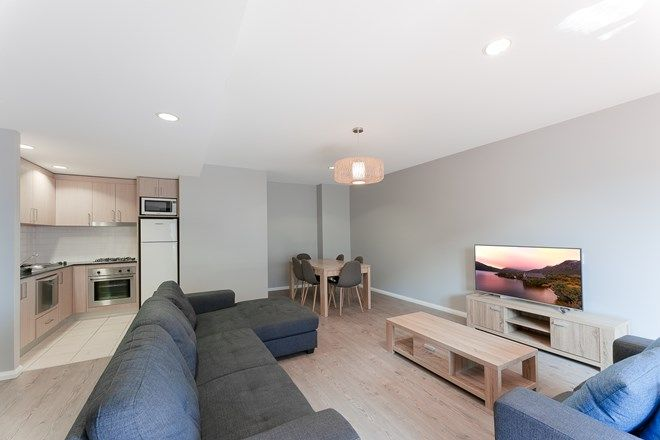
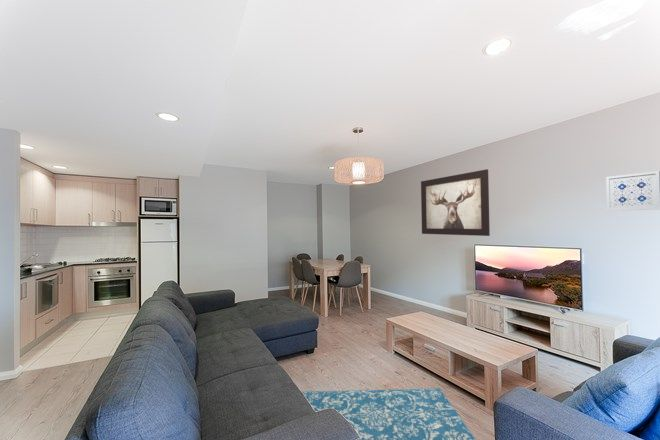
+ wall art (632, 192)
+ wall art (451, 205)
+ rug (375, 415)
